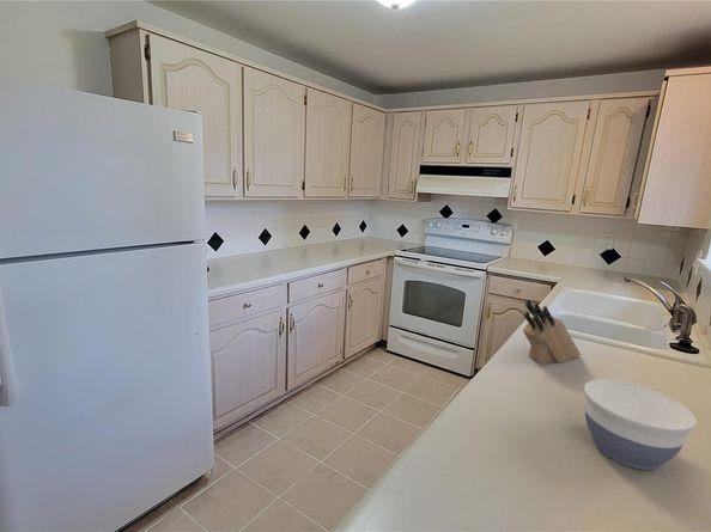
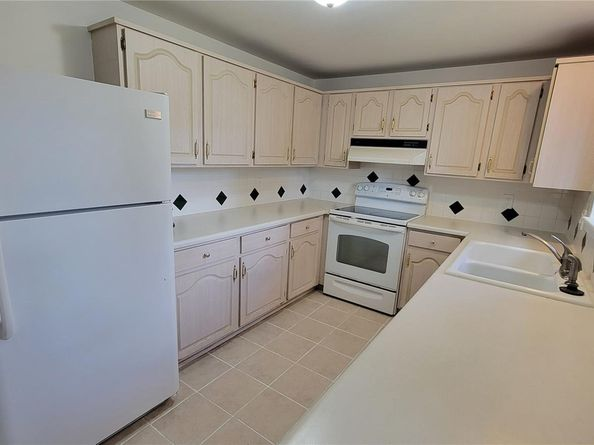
- bowl (631, 424)
- knife block (551, 329)
